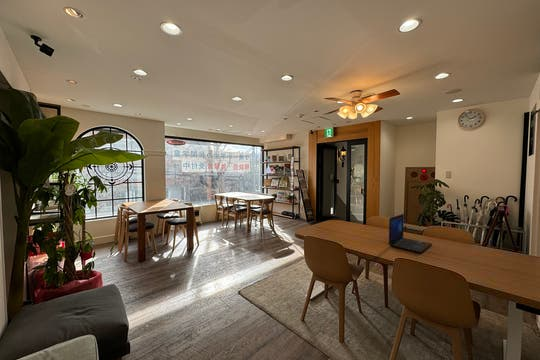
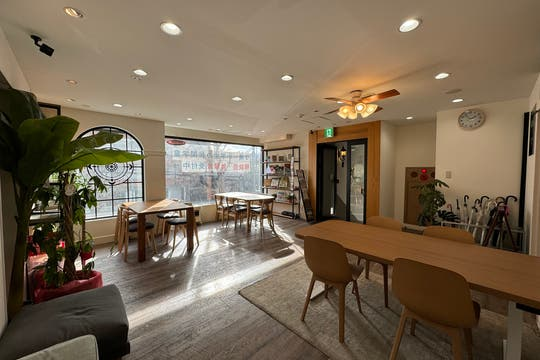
- laptop (410, 239)
